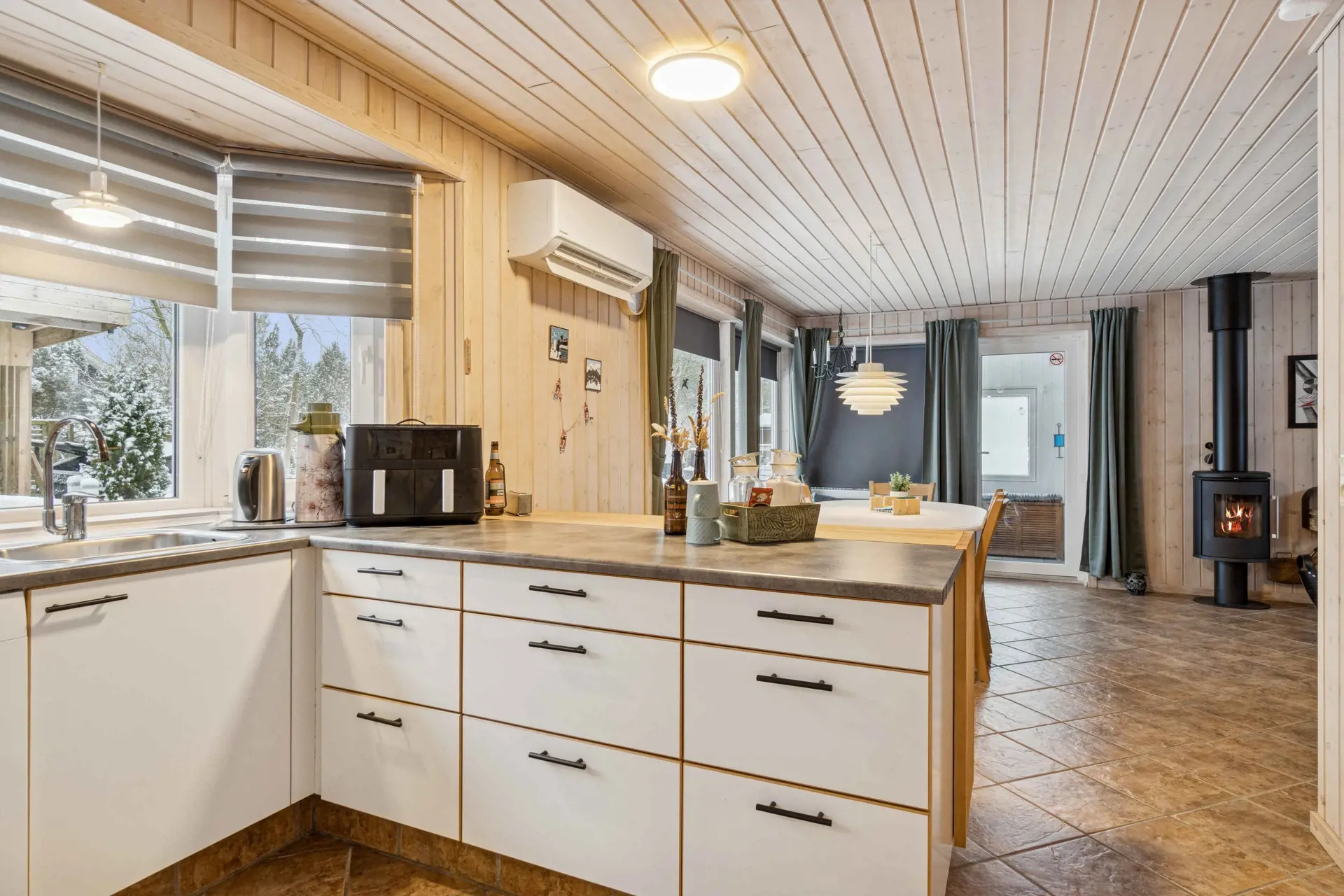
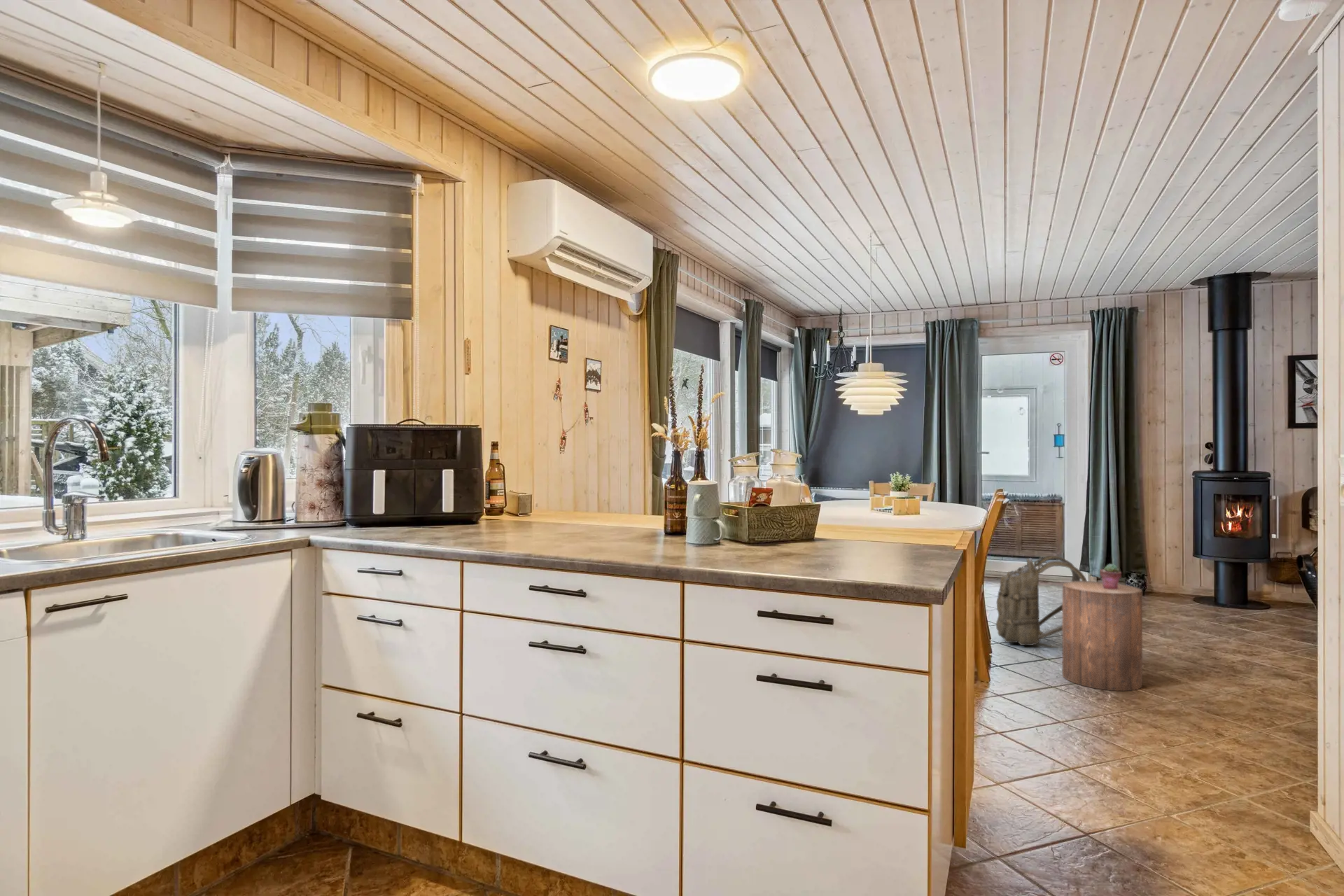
+ backpack (1038, 601)
+ potted succulent (1110, 575)
+ stool (1101, 633)
